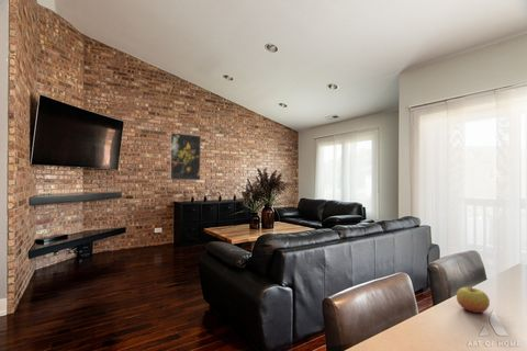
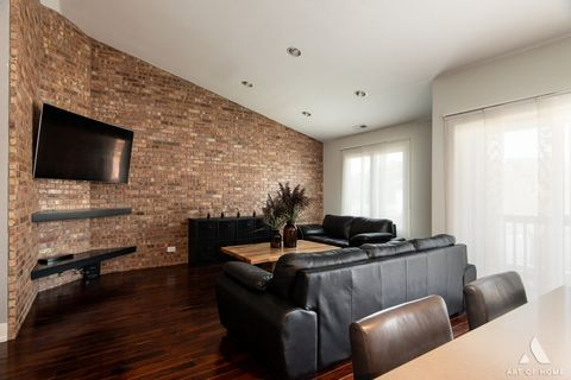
- apple (472, 298)
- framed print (186, 157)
